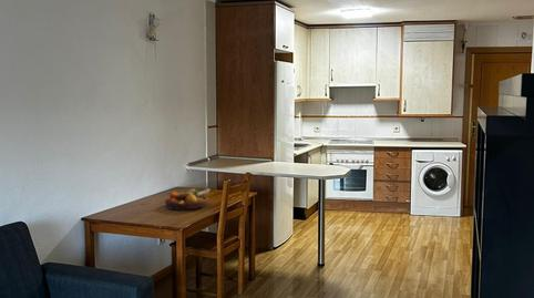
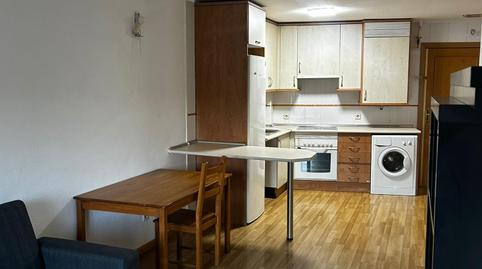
- fruit bowl (186, 197)
